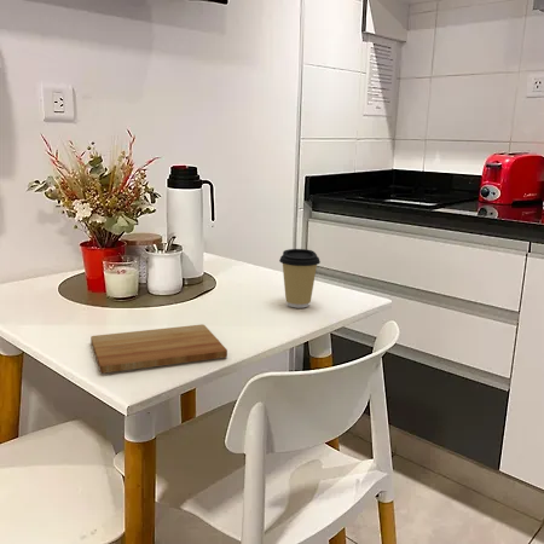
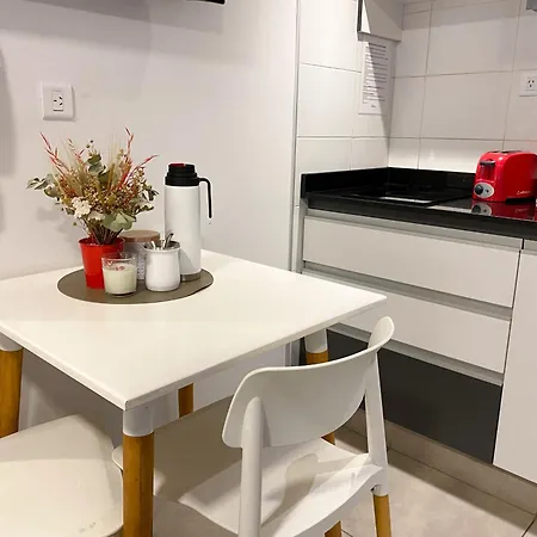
- coffee cup (299, 278)
- cutting board (157, 346)
